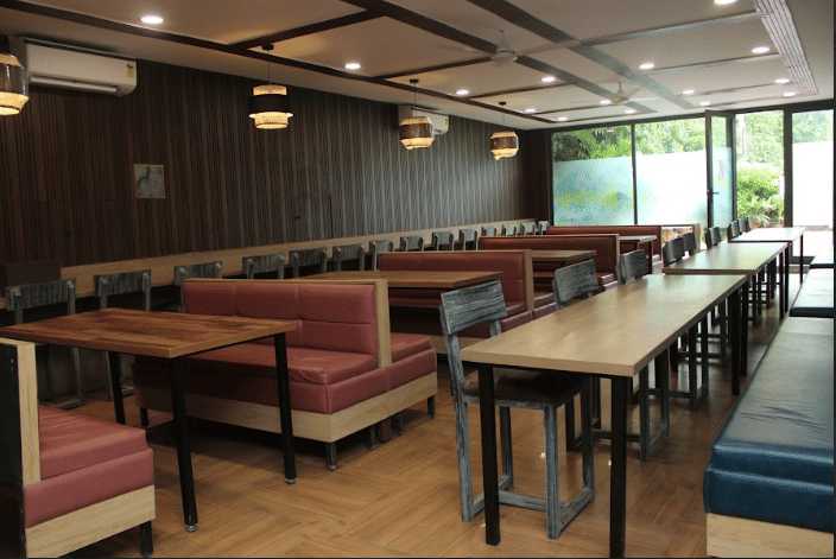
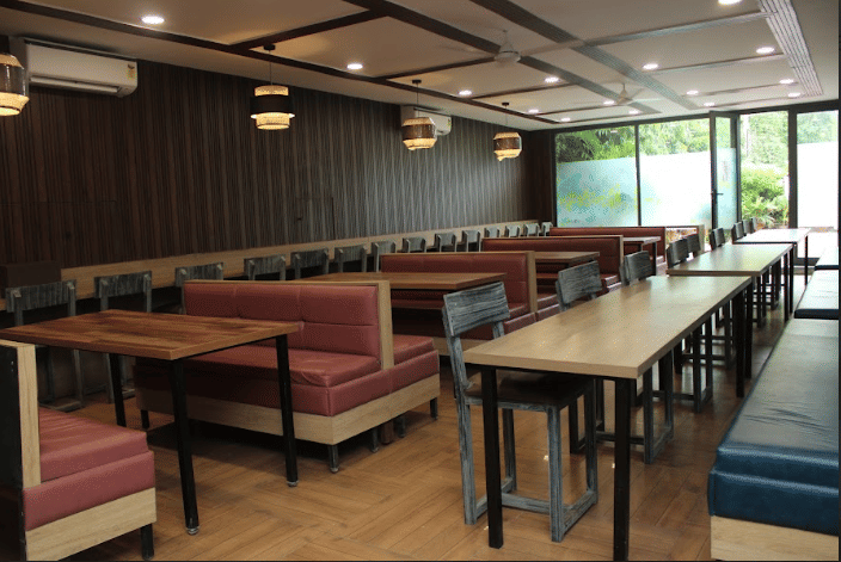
- wall art (148, 180)
